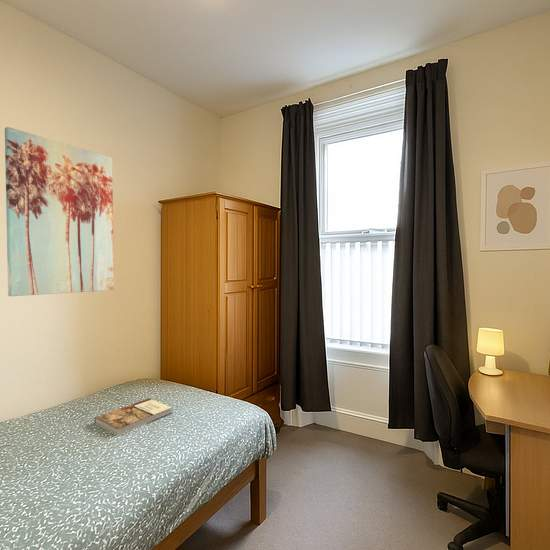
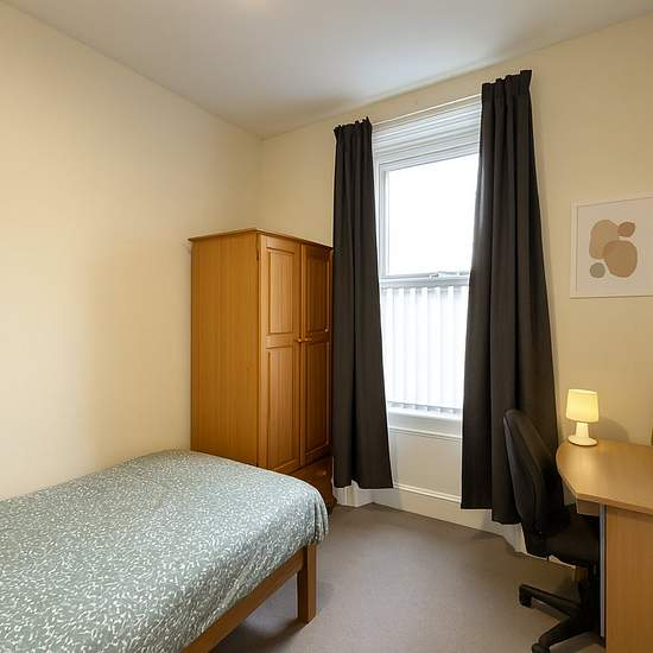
- book (134, 414)
- wall art (66, 218)
